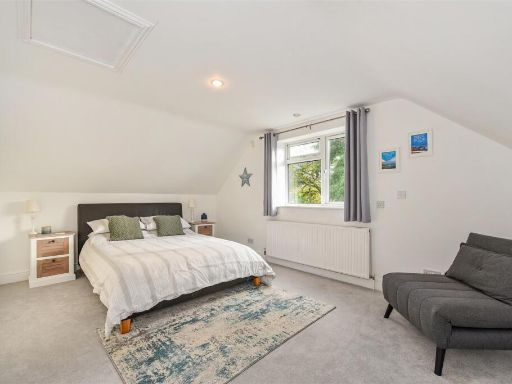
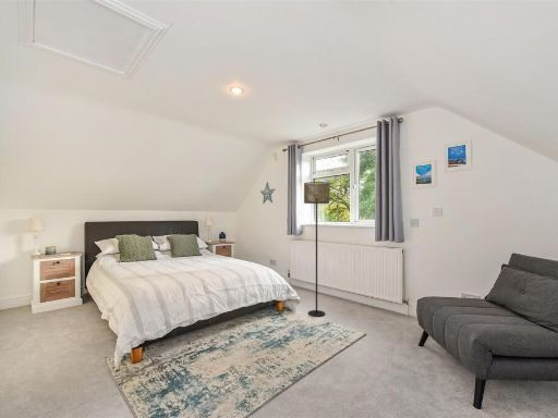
+ floor lamp (316, 247)
